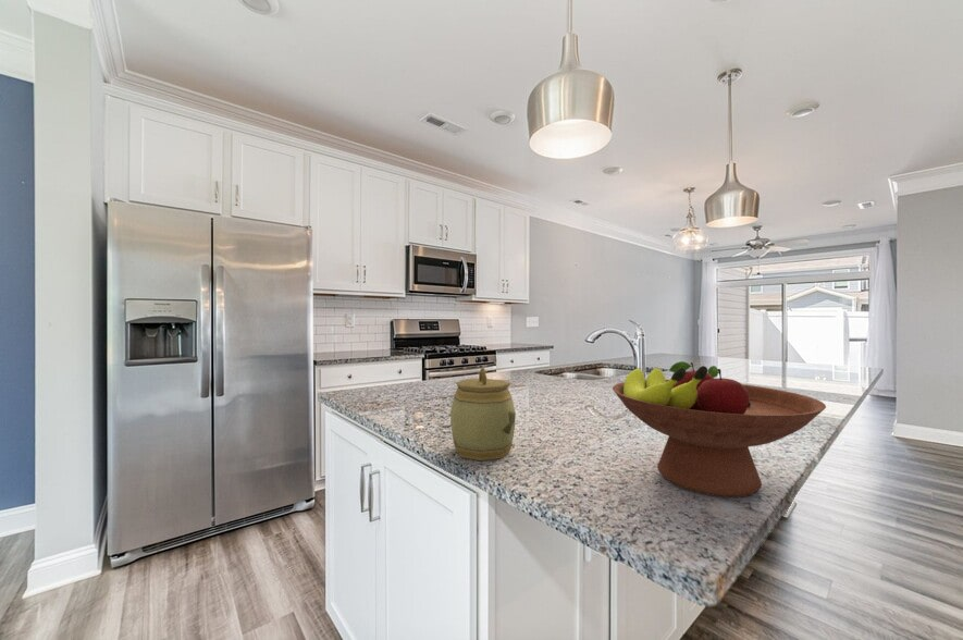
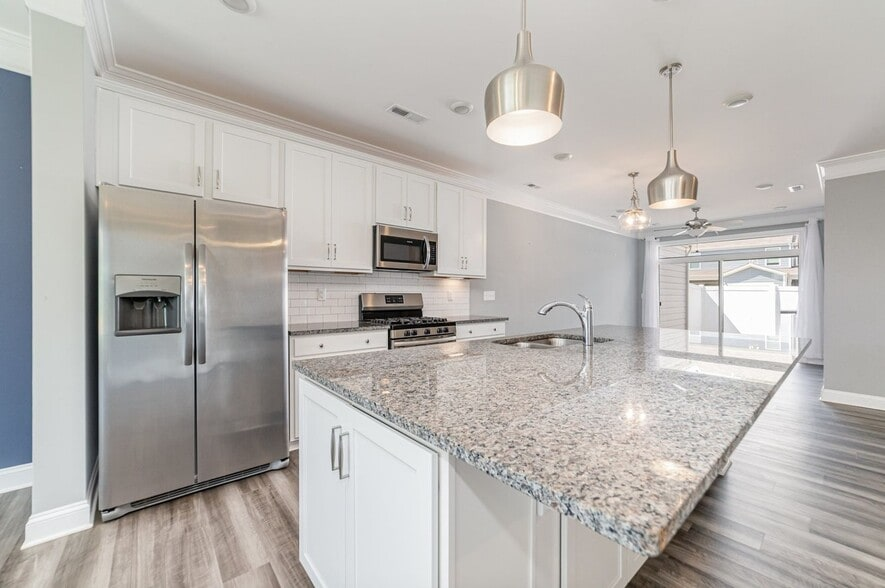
- fruit bowl (706, 419)
- jar (482, 409)
